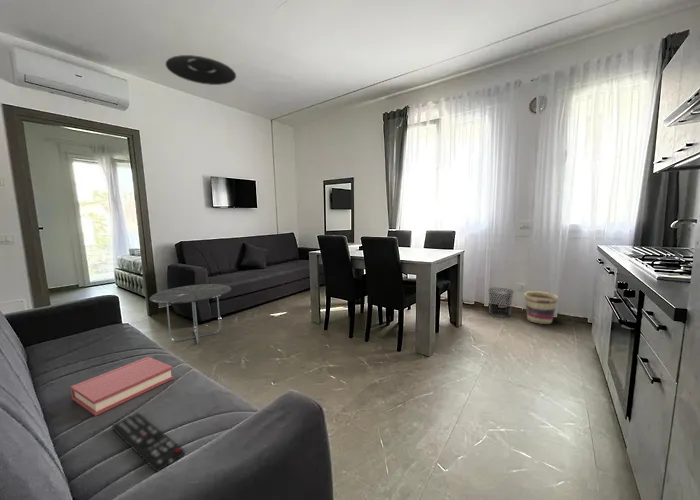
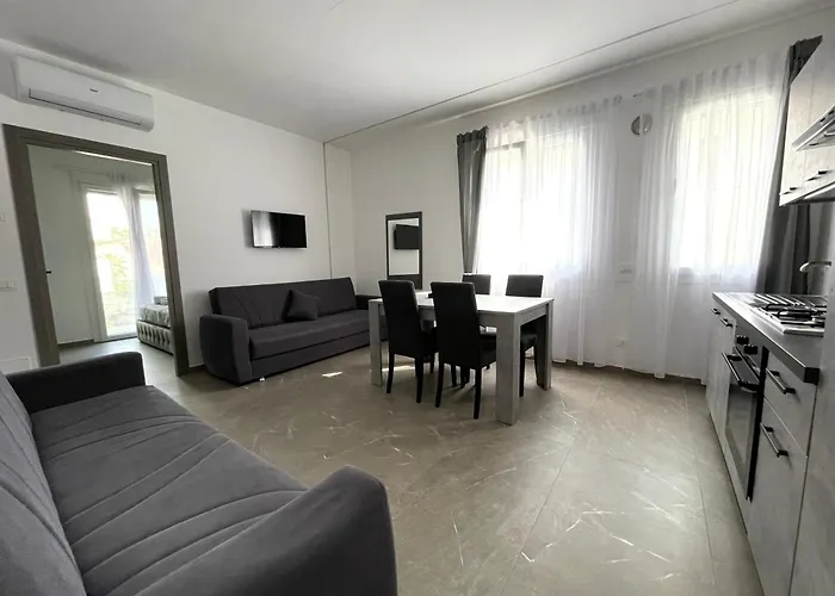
- hardback book (124, 382)
- waste bin (500, 302)
- side table (195, 314)
- ceiling light (202, 66)
- basket (540, 307)
- remote control (146, 438)
